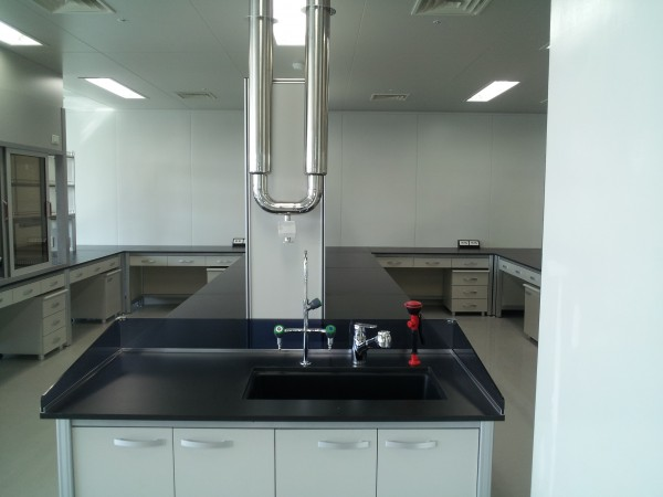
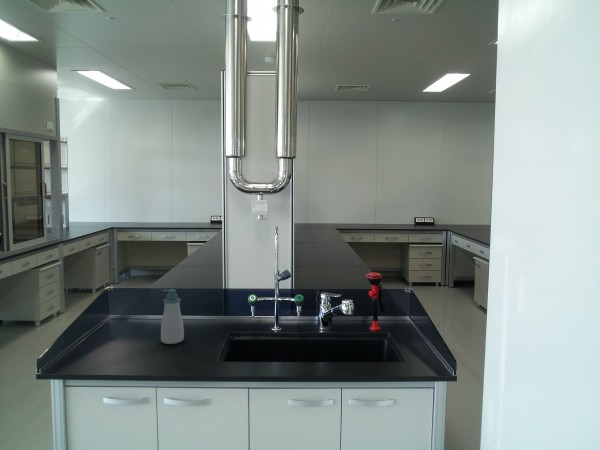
+ soap bottle (172, 315)
